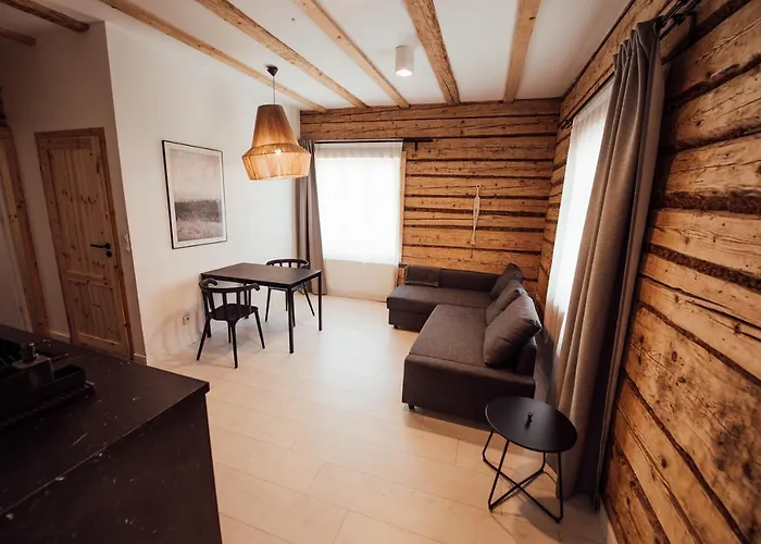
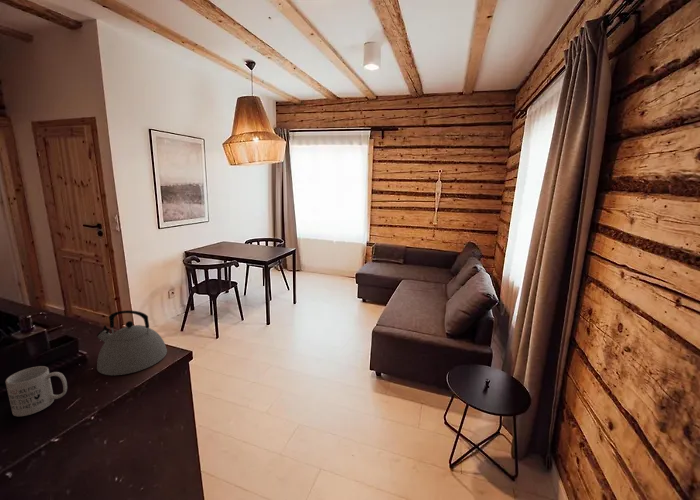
+ mug (39, 388)
+ kettle (129, 335)
